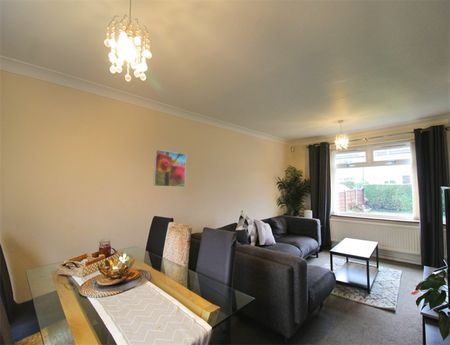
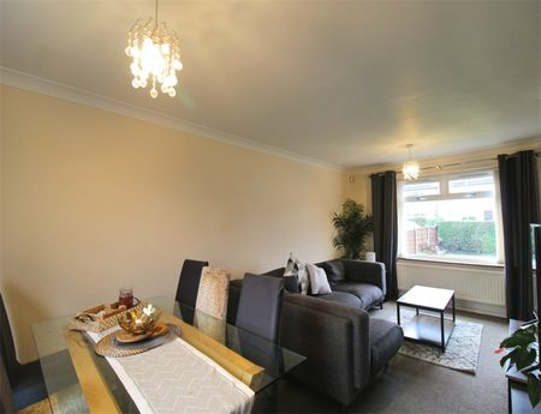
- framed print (170, 169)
